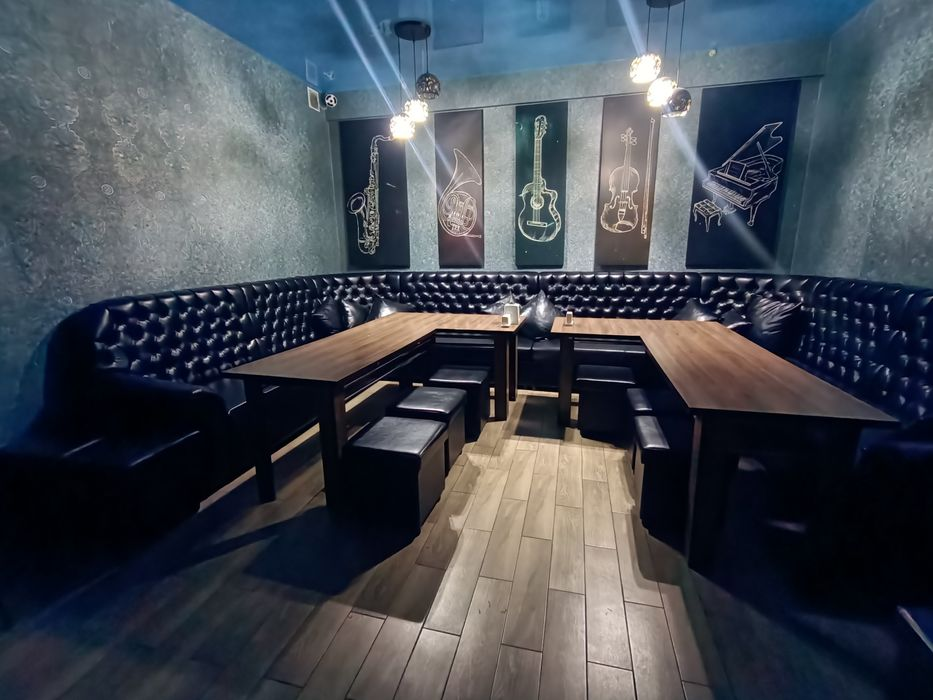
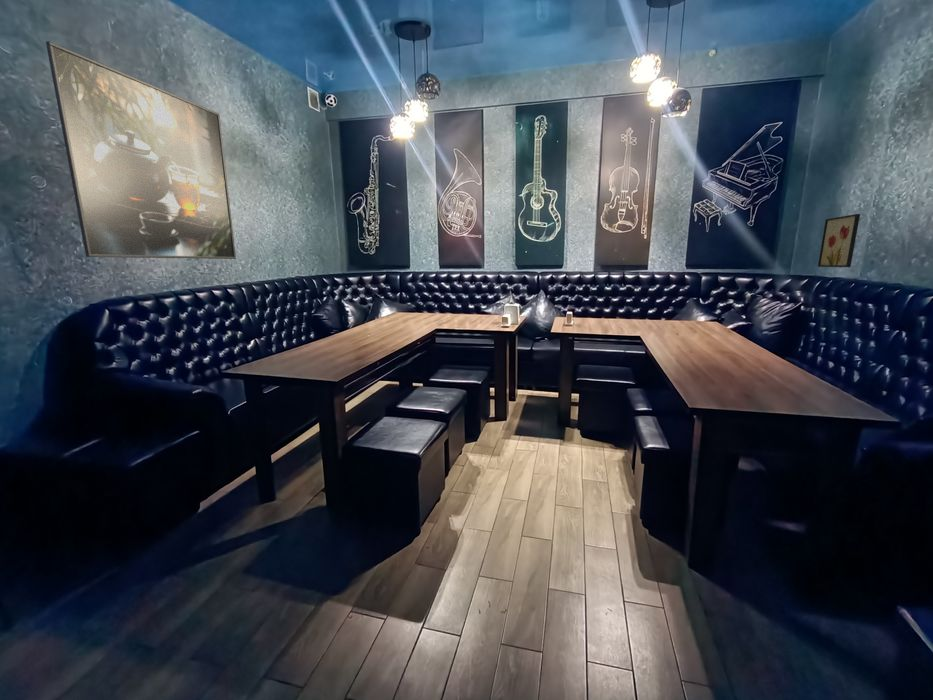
+ wall art (838, 242)
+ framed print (162, 174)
